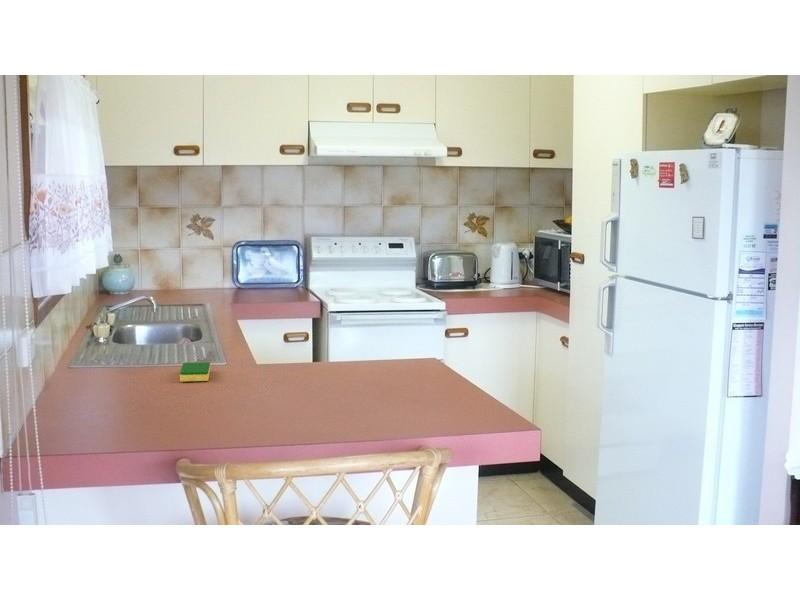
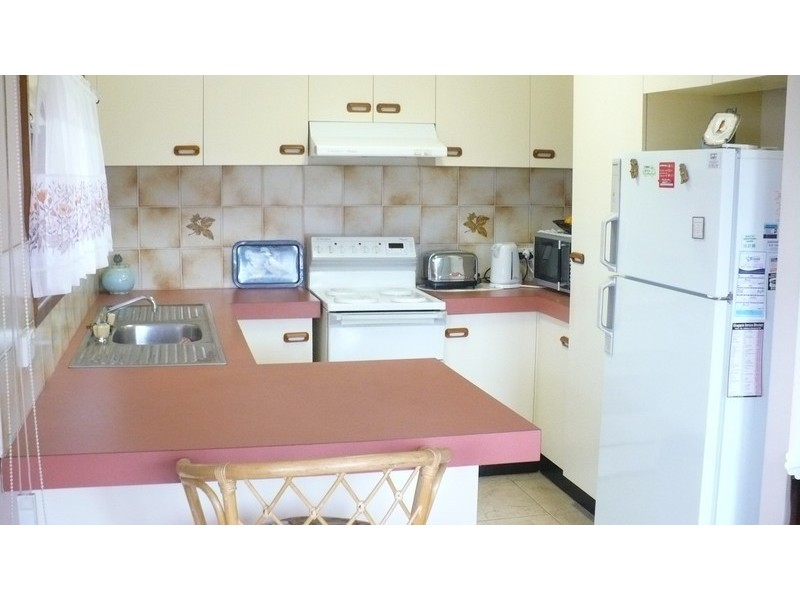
- dish sponge (195, 371)
